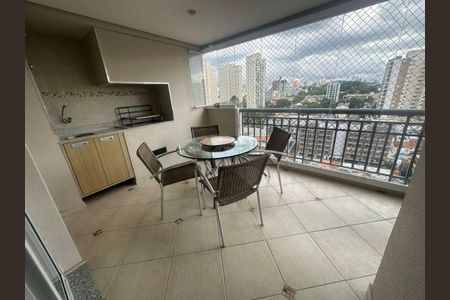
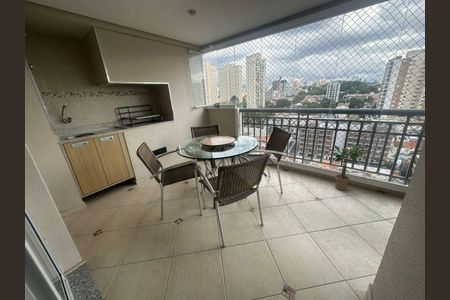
+ potted plant (345, 166)
